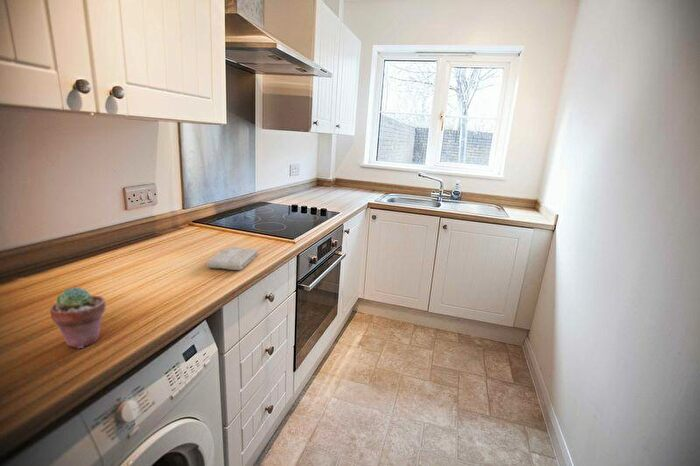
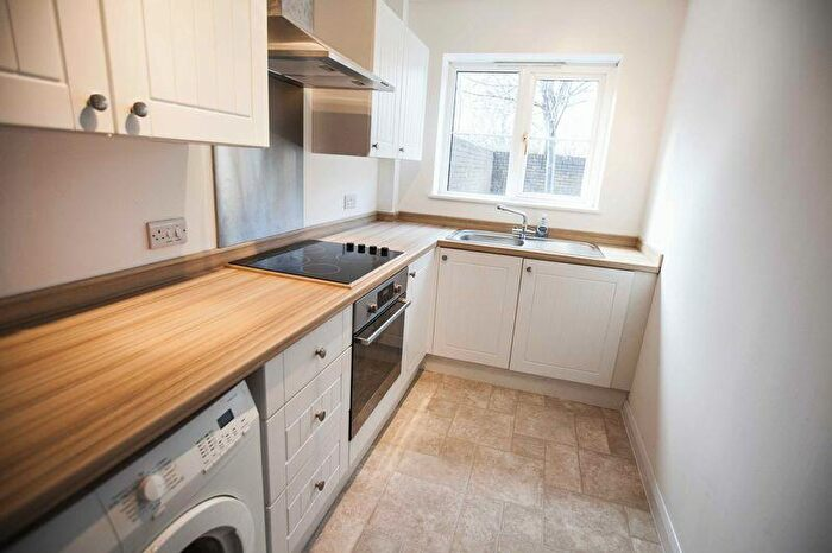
- potted succulent (79, 314)
- washcloth (234, 257)
